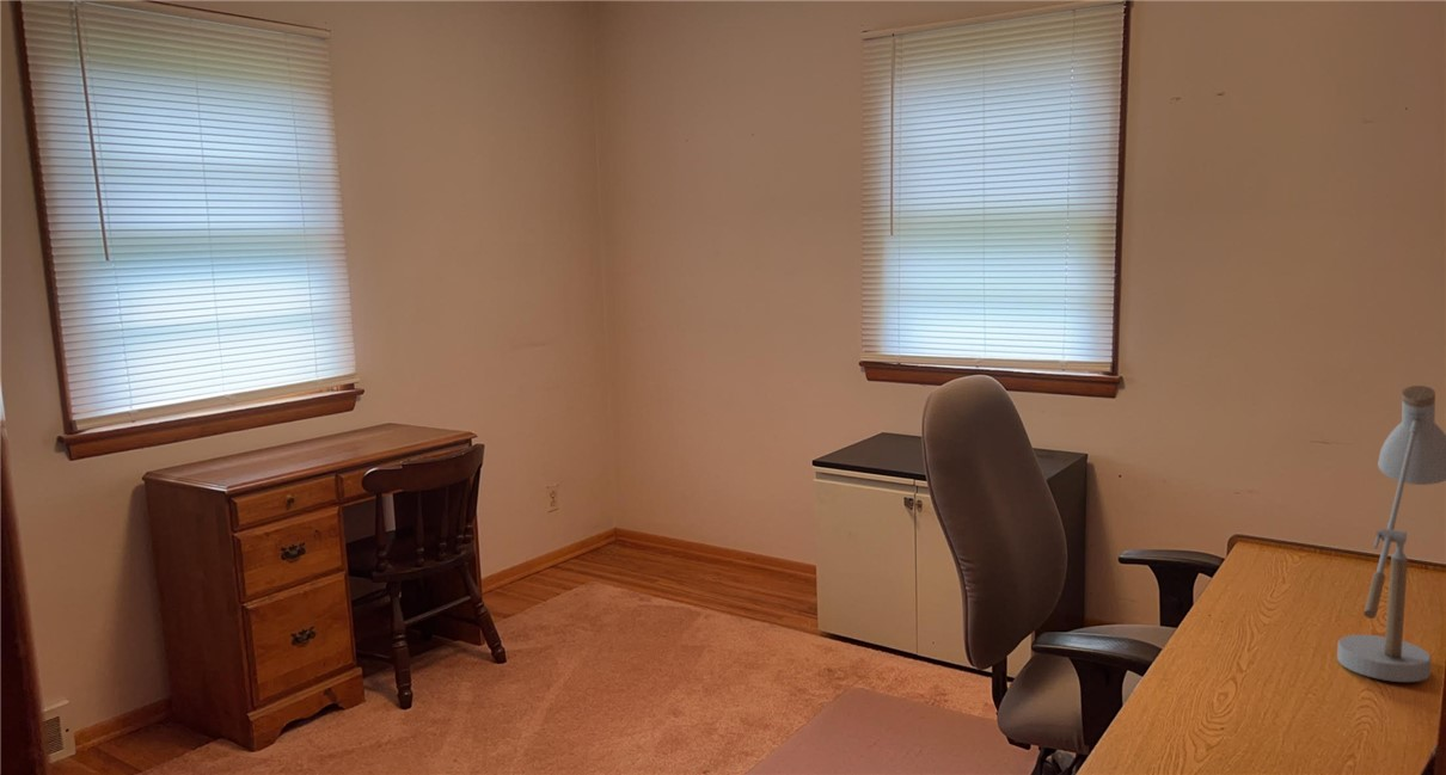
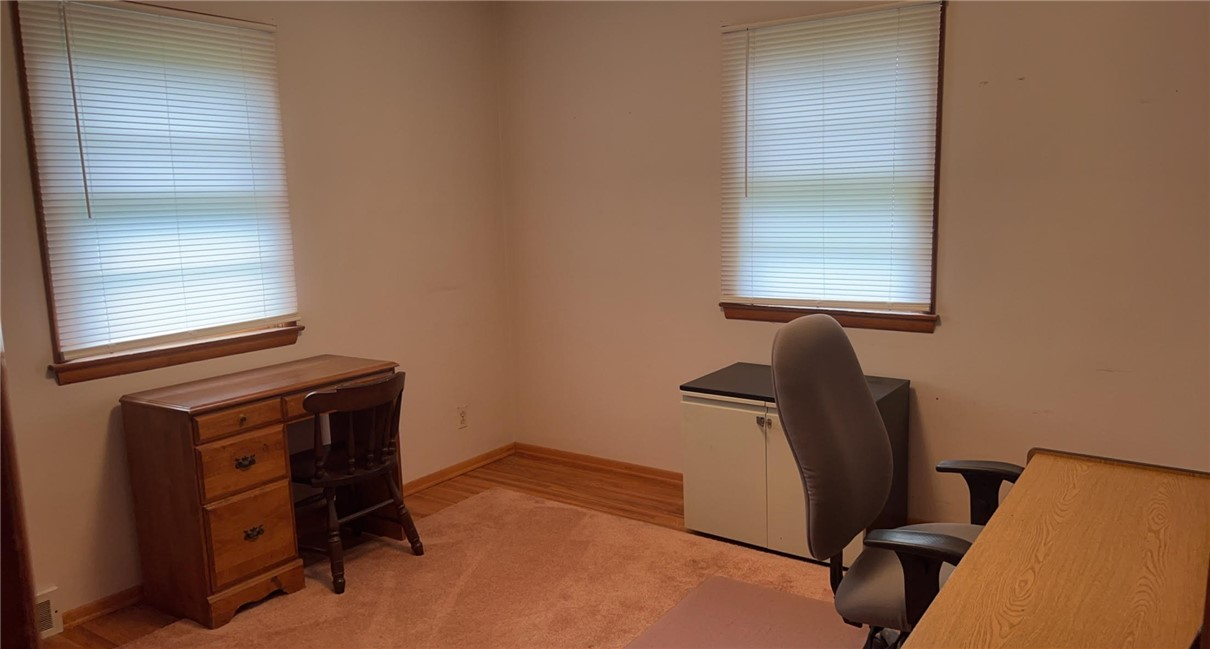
- desk lamp (1395, 522)
